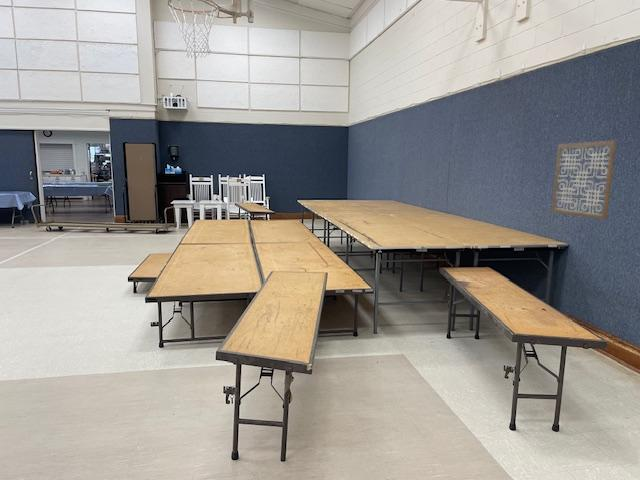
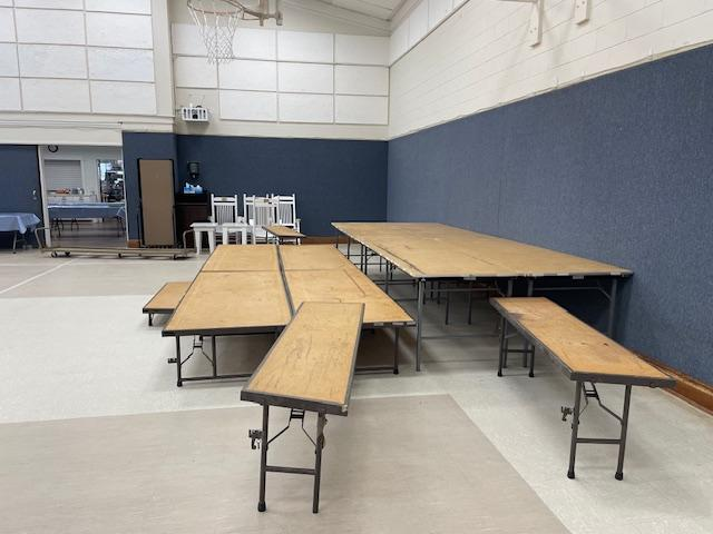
- wall art (581, 177)
